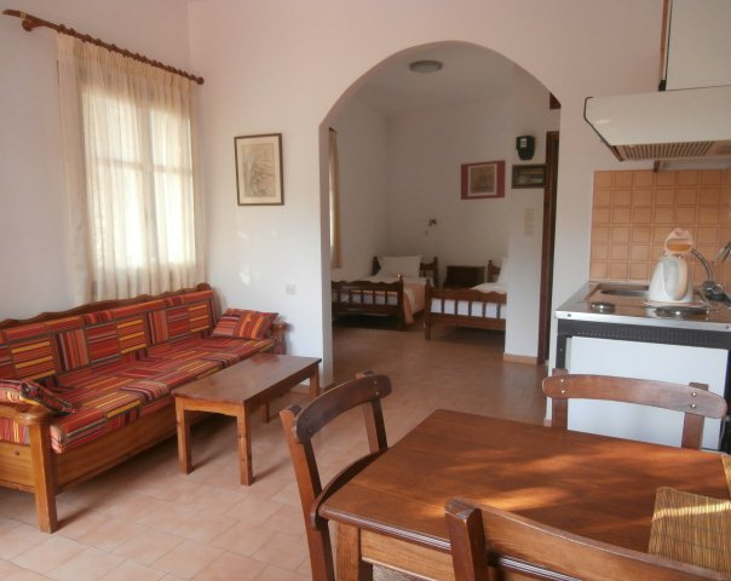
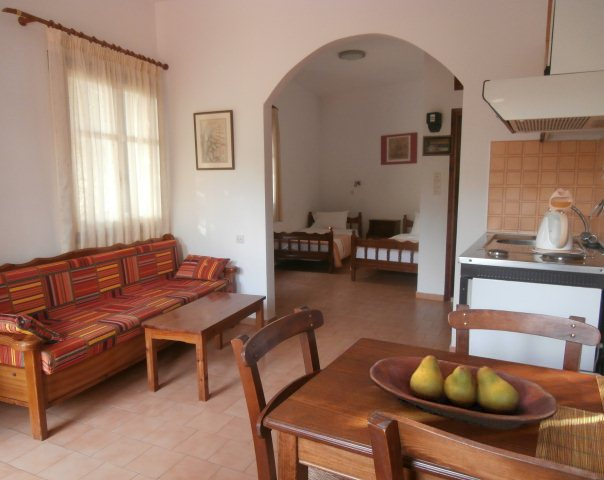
+ fruit bowl (455, 385)
